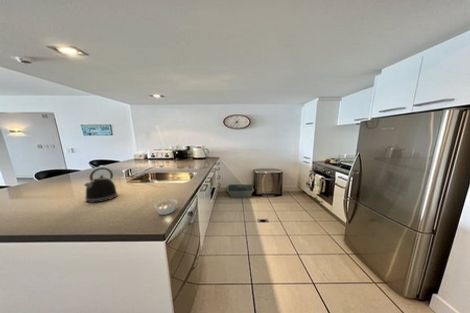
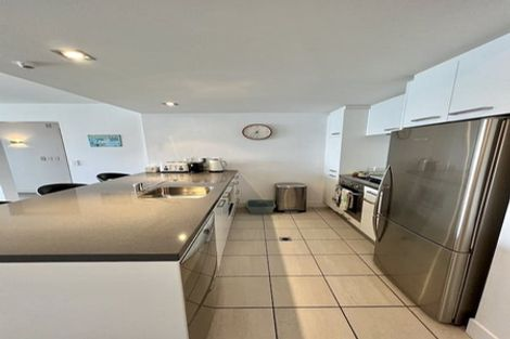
- kettle (100, 183)
- legume (167, 206)
